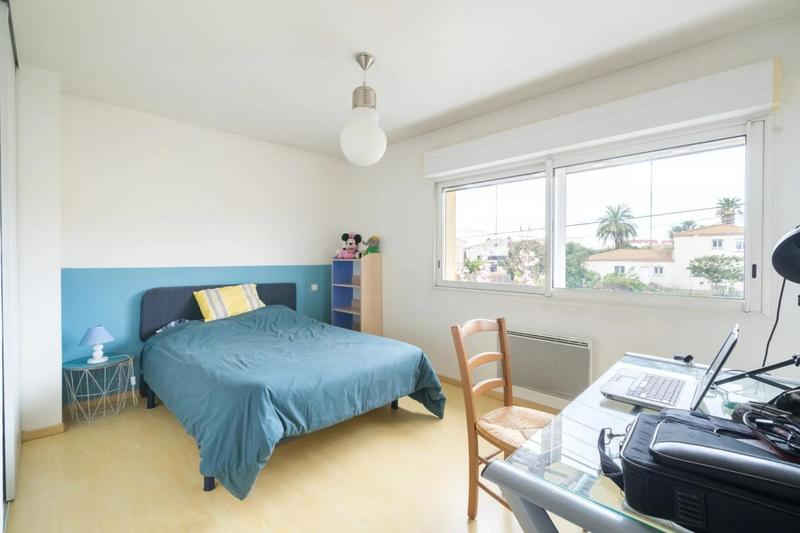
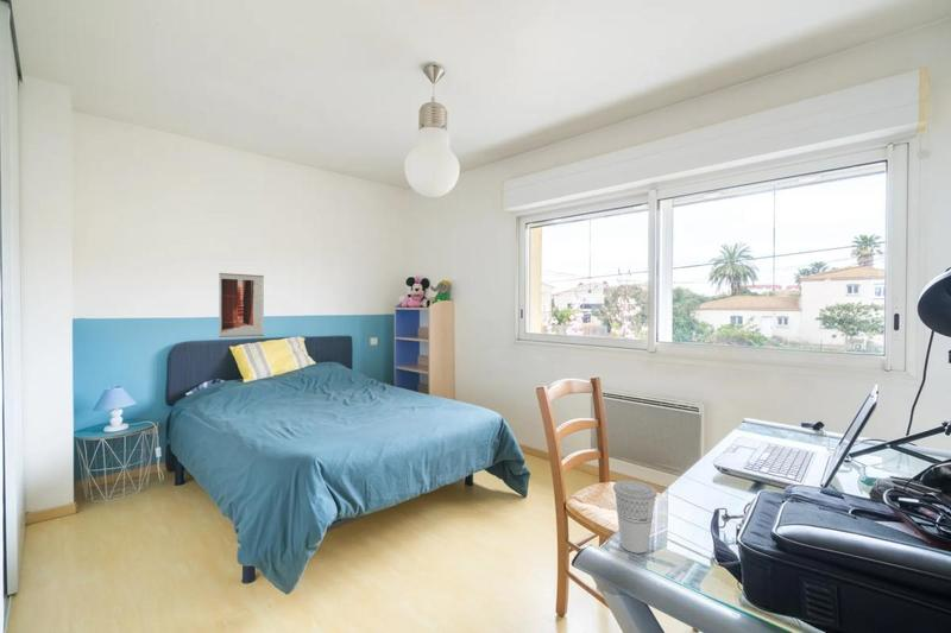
+ wall art (241, 305)
+ cup (634, 515)
